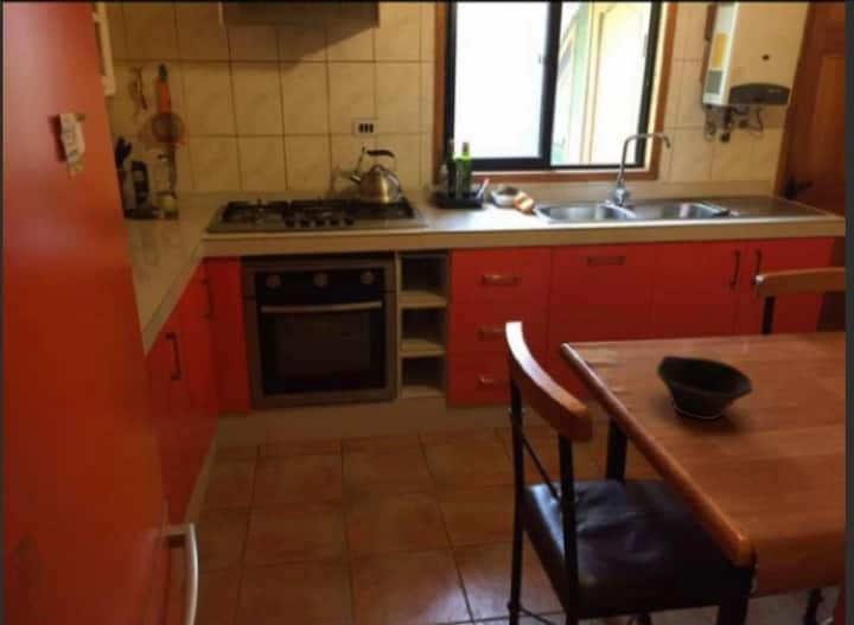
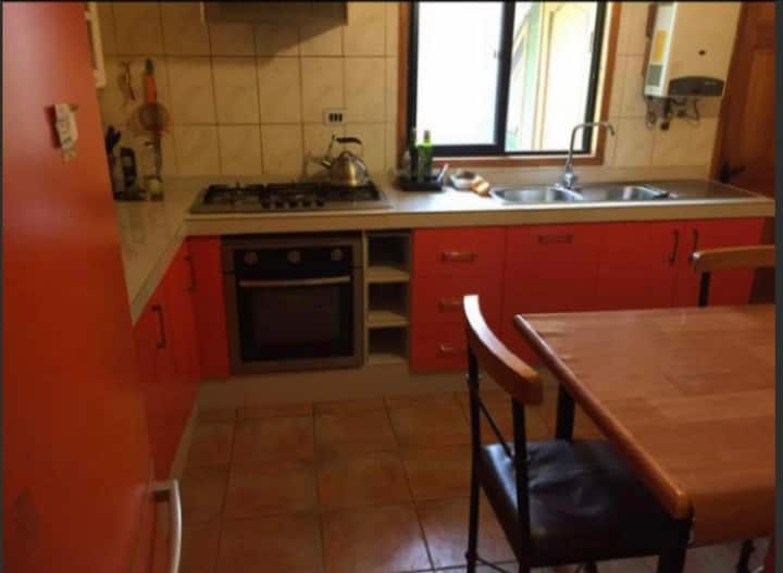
- bowl (701, 390)
